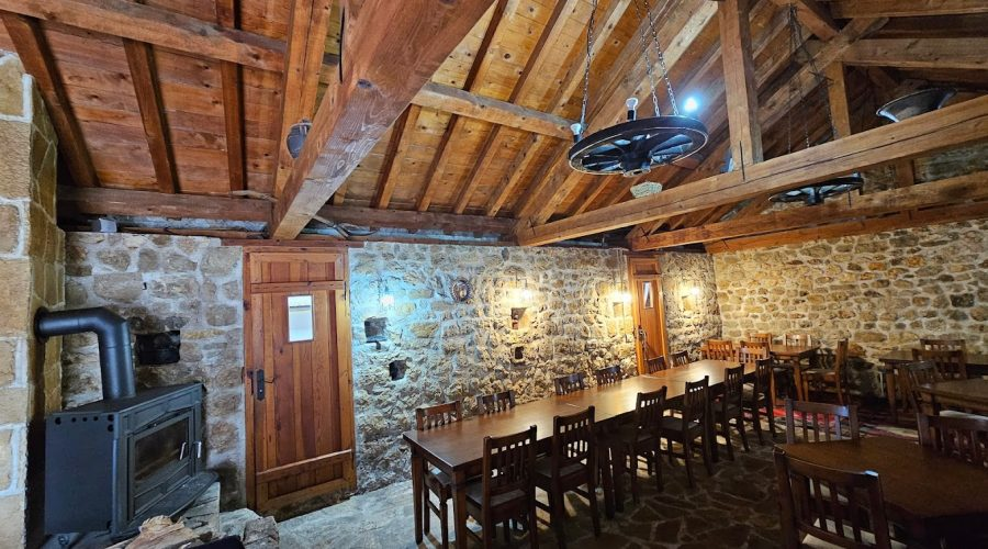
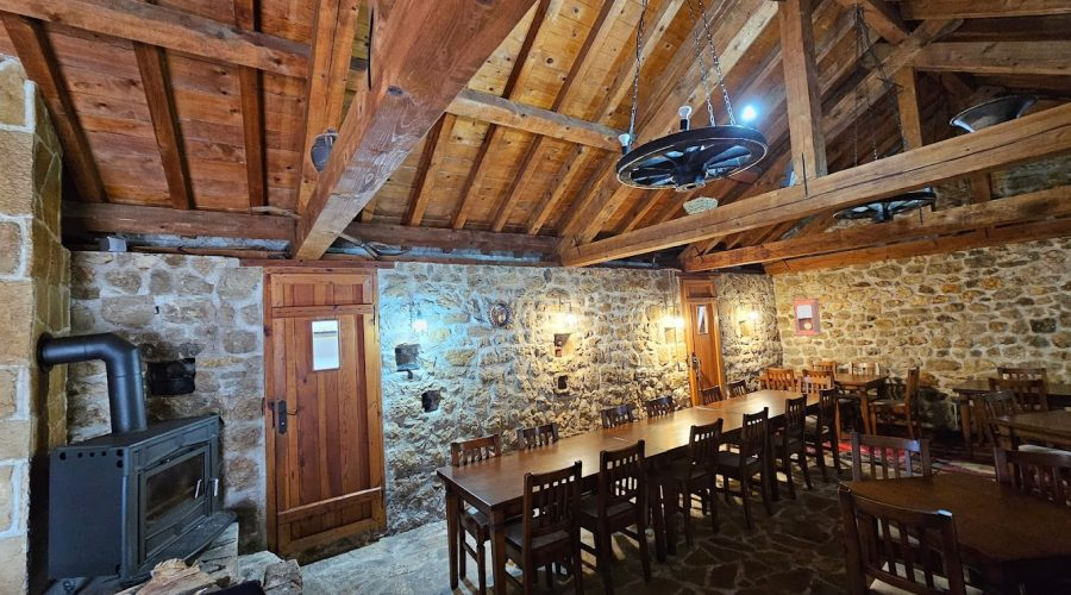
+ pendulum clock (806, 317)
